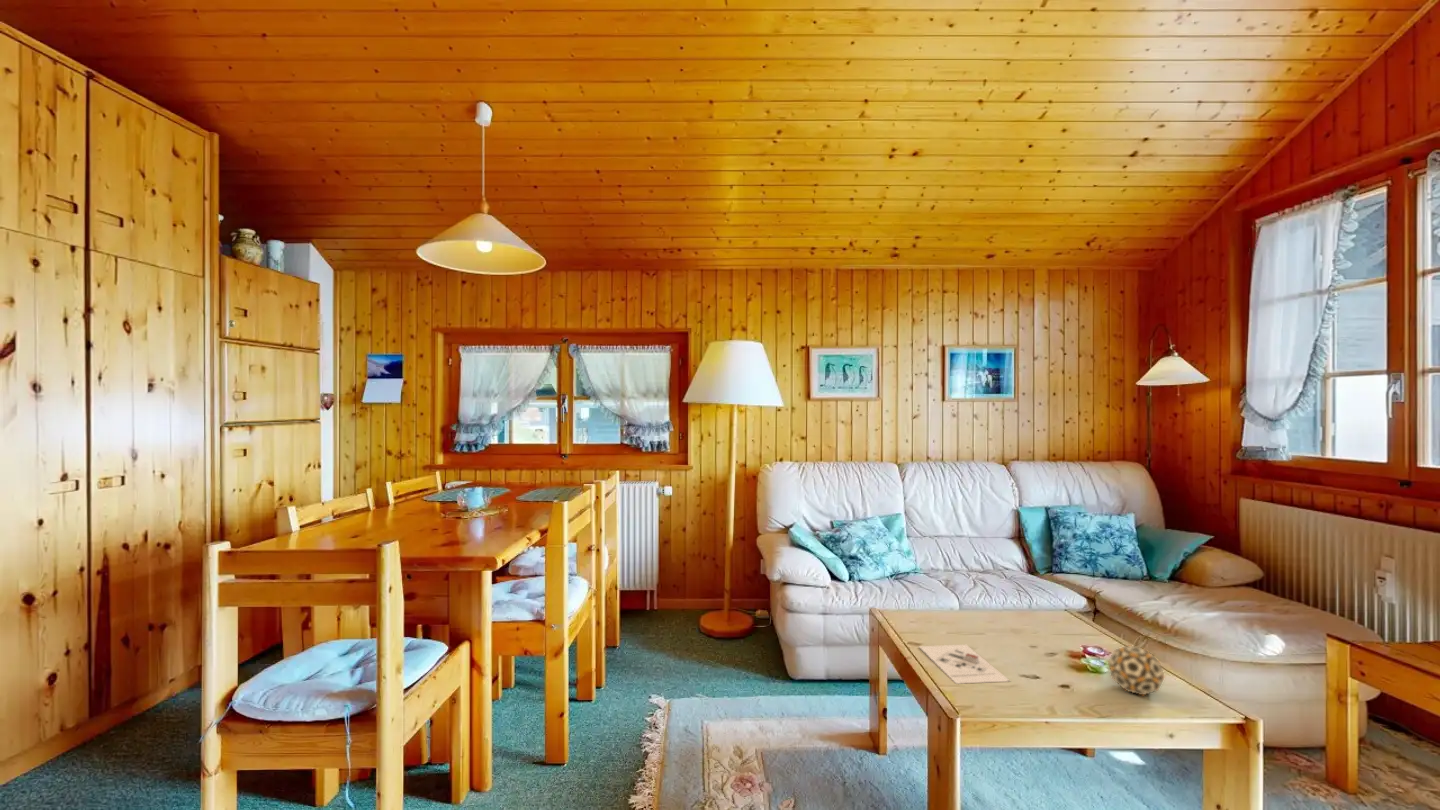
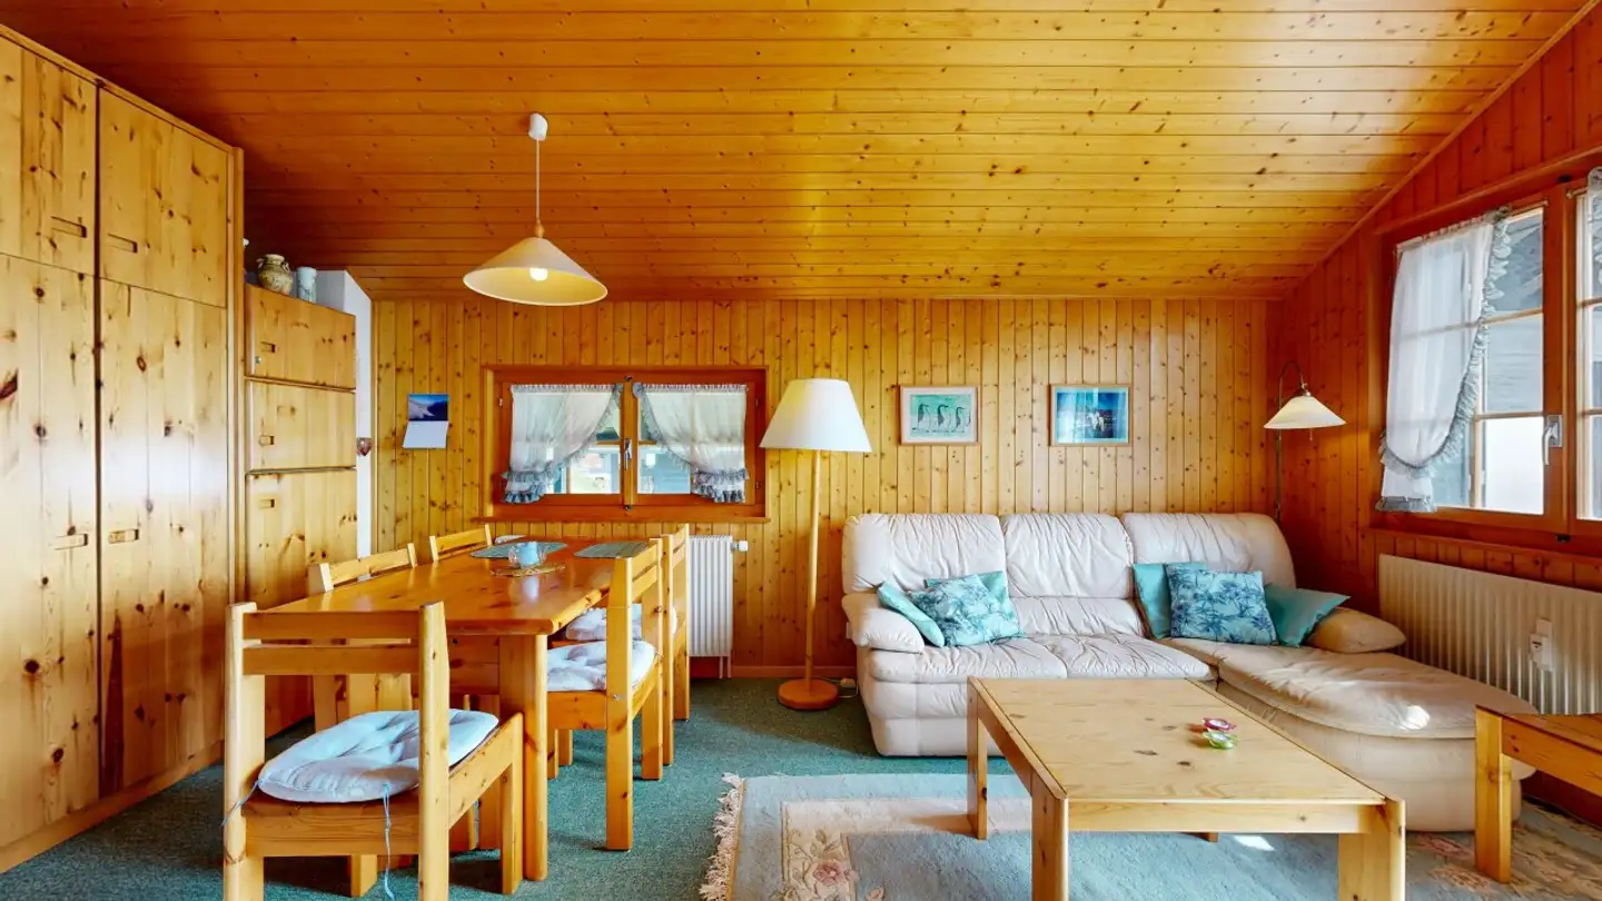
- decorative ball (1135, 669)
- architectural model (961, 659)
